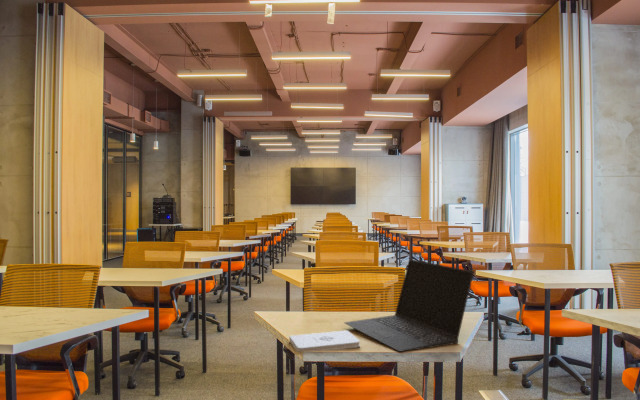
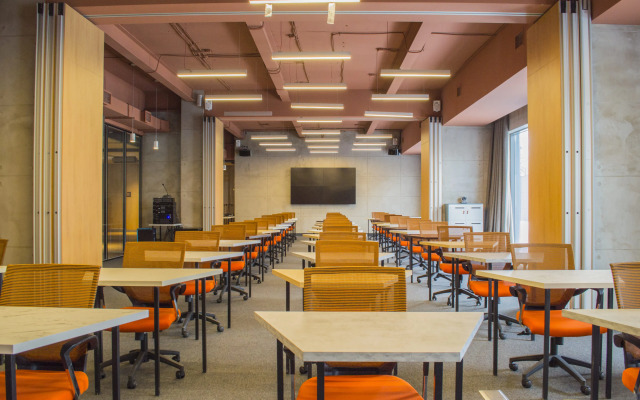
- laptop (405, 300)
- notepad (324, 341)
